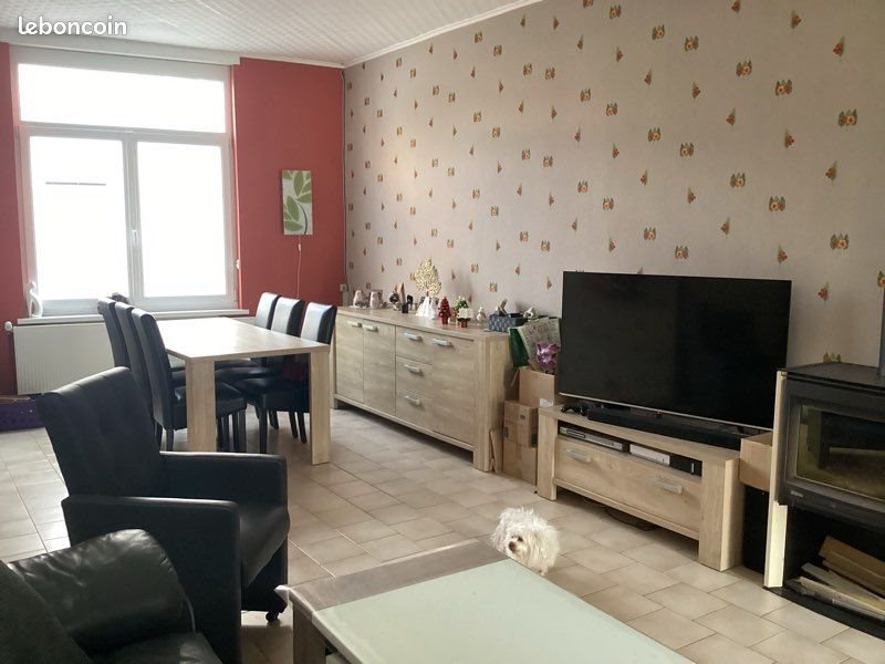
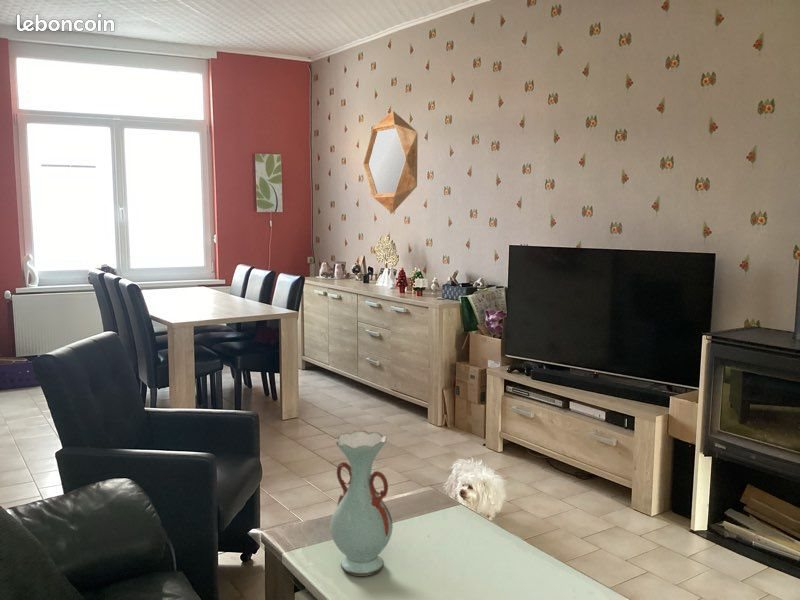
+ home mirror (388, 162)
+ decorative vase (361, 502)
